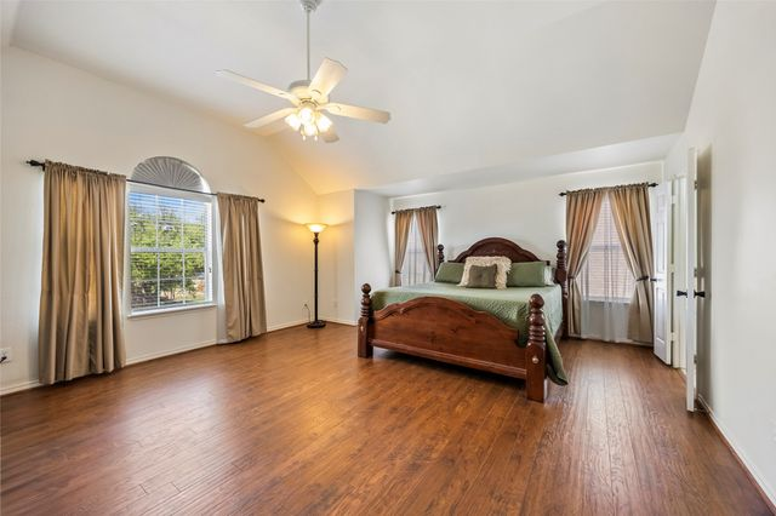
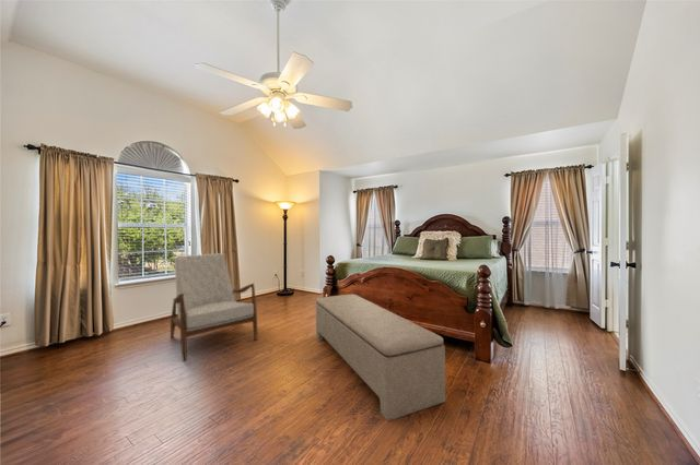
+ bench (365, 336)
+ armchair (209, 297)
